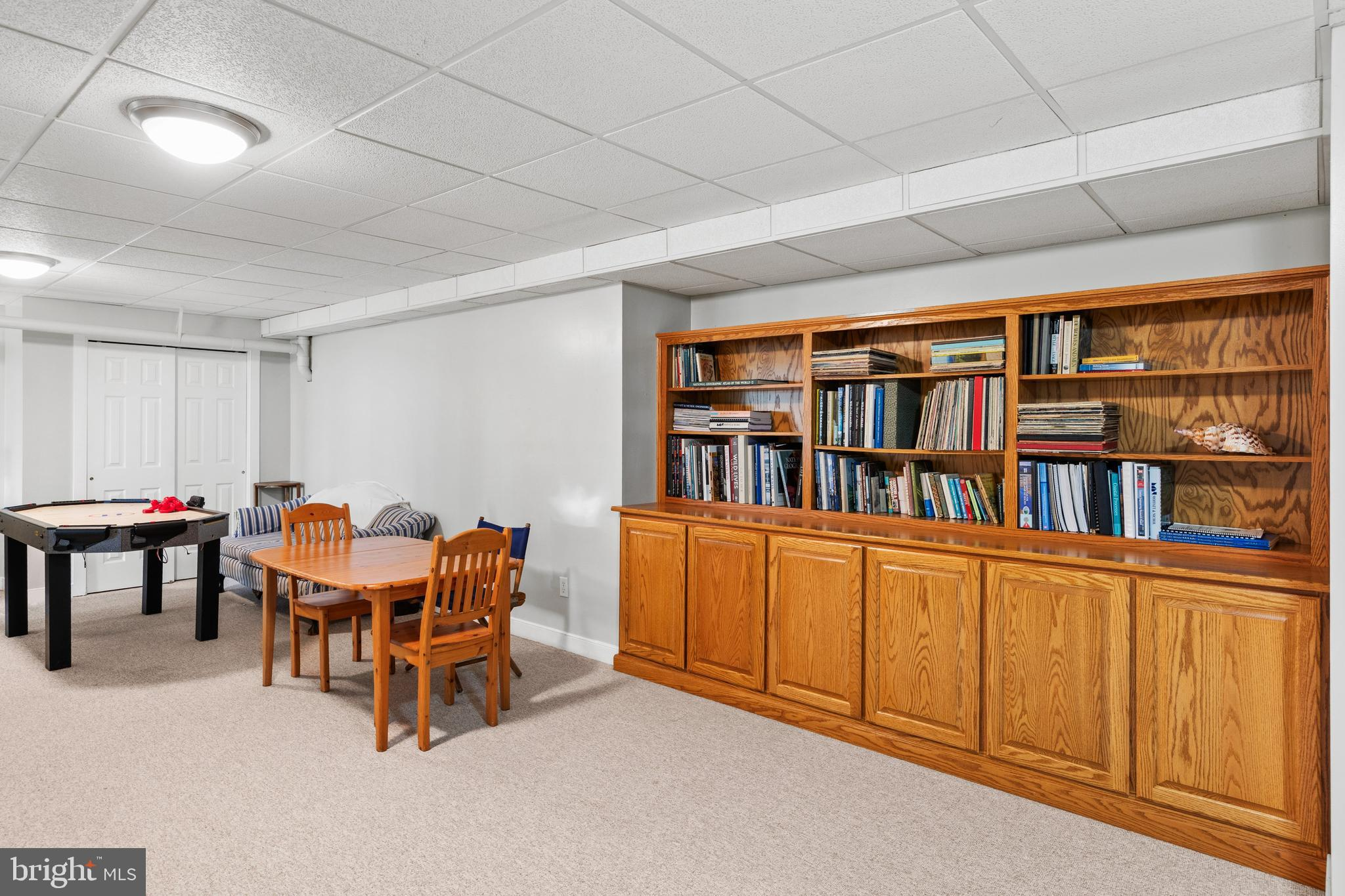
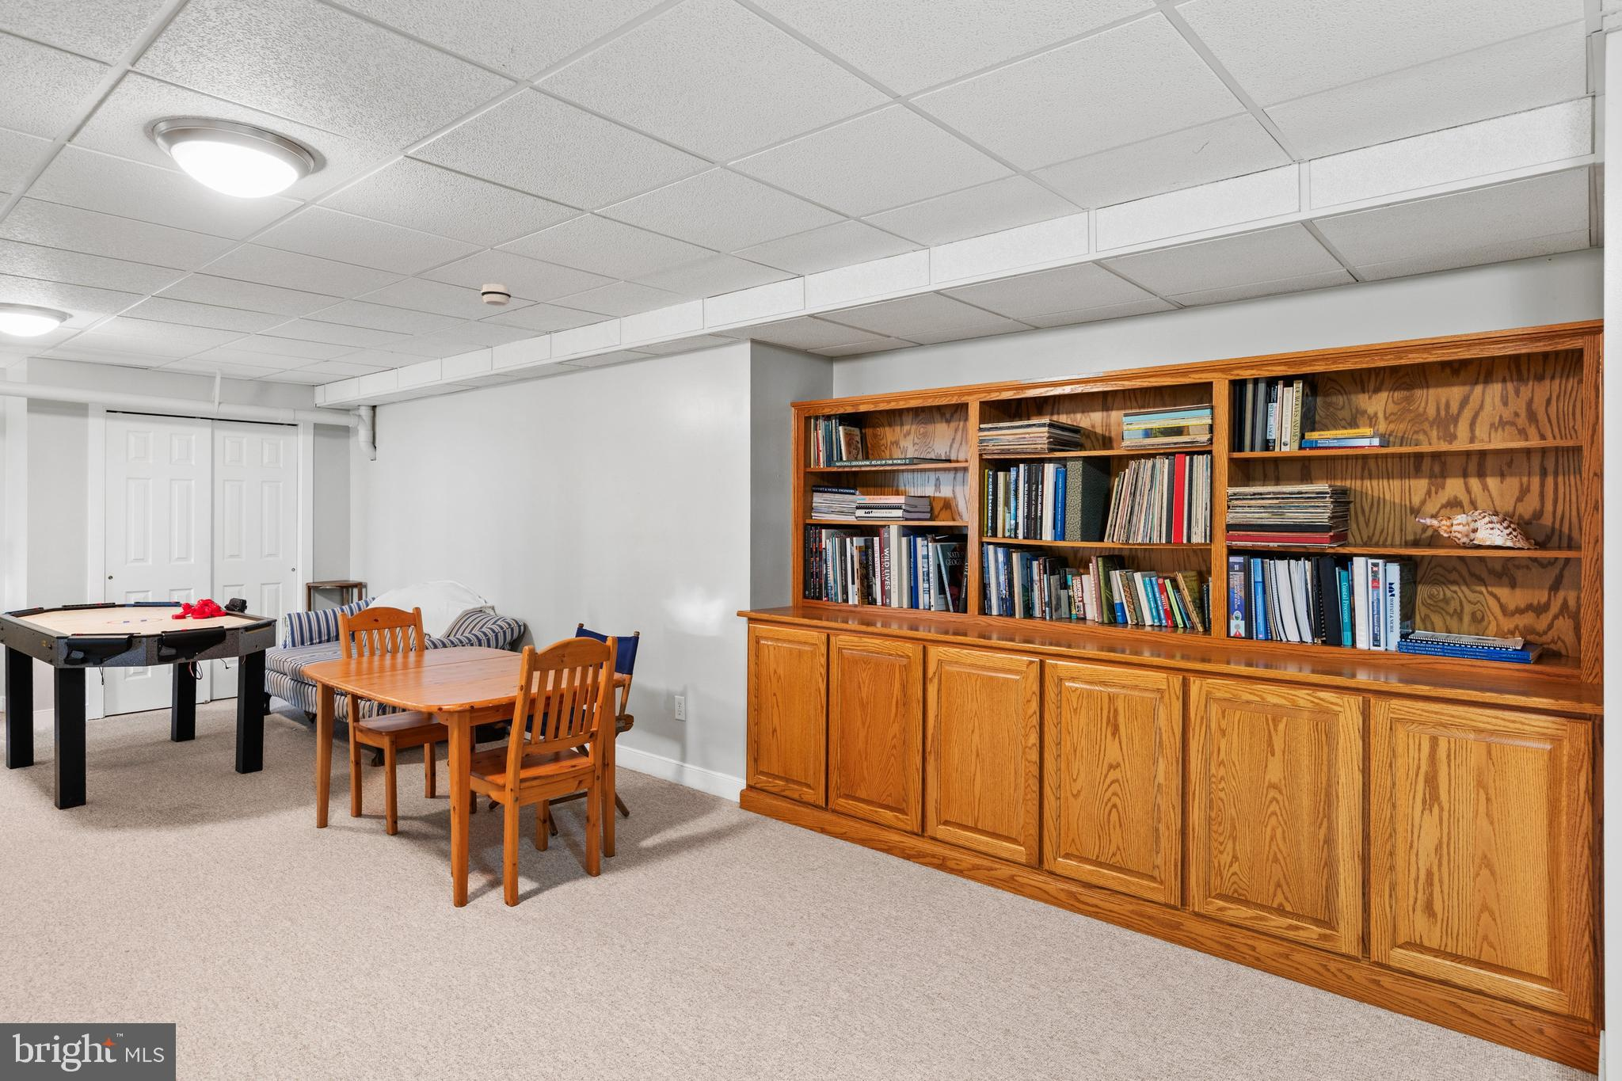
+ smoke detector (496, 294)
